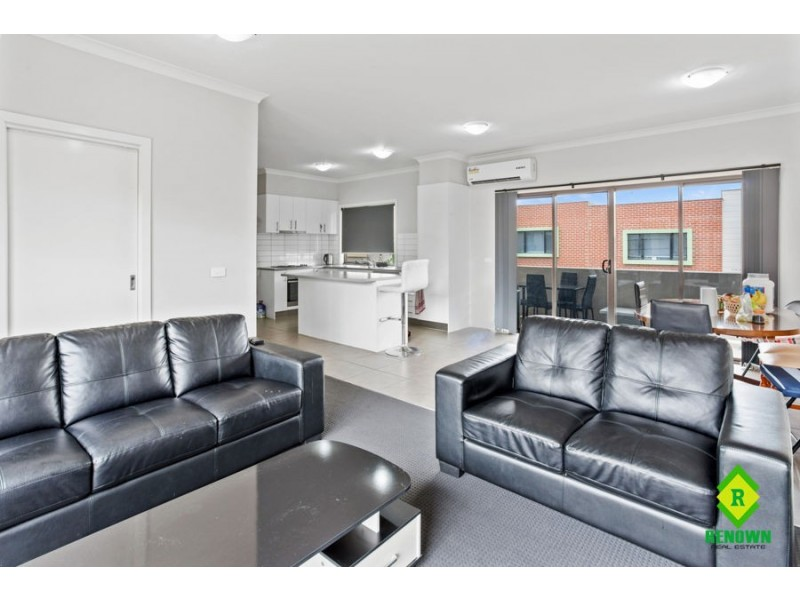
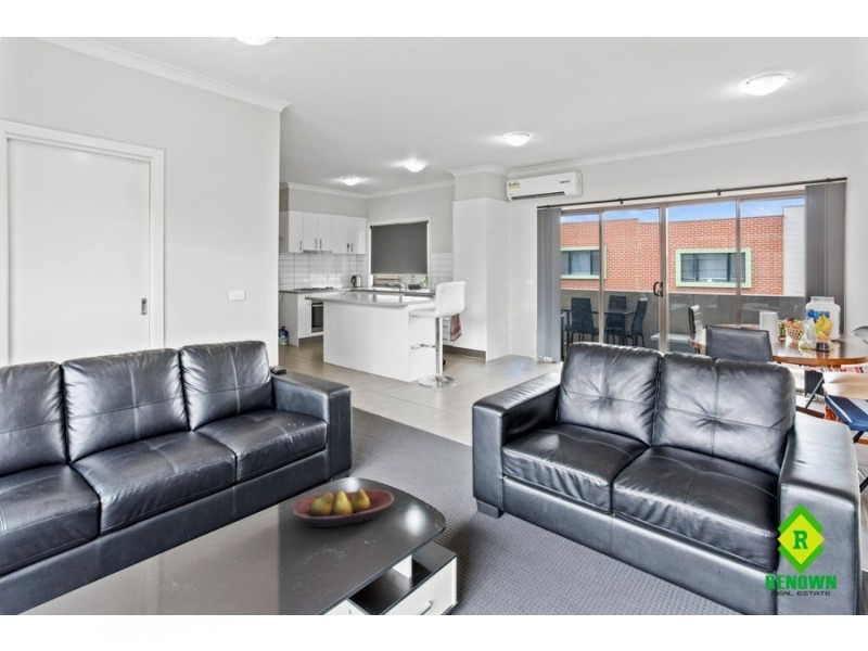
+ fruit bowl (344, 503)
